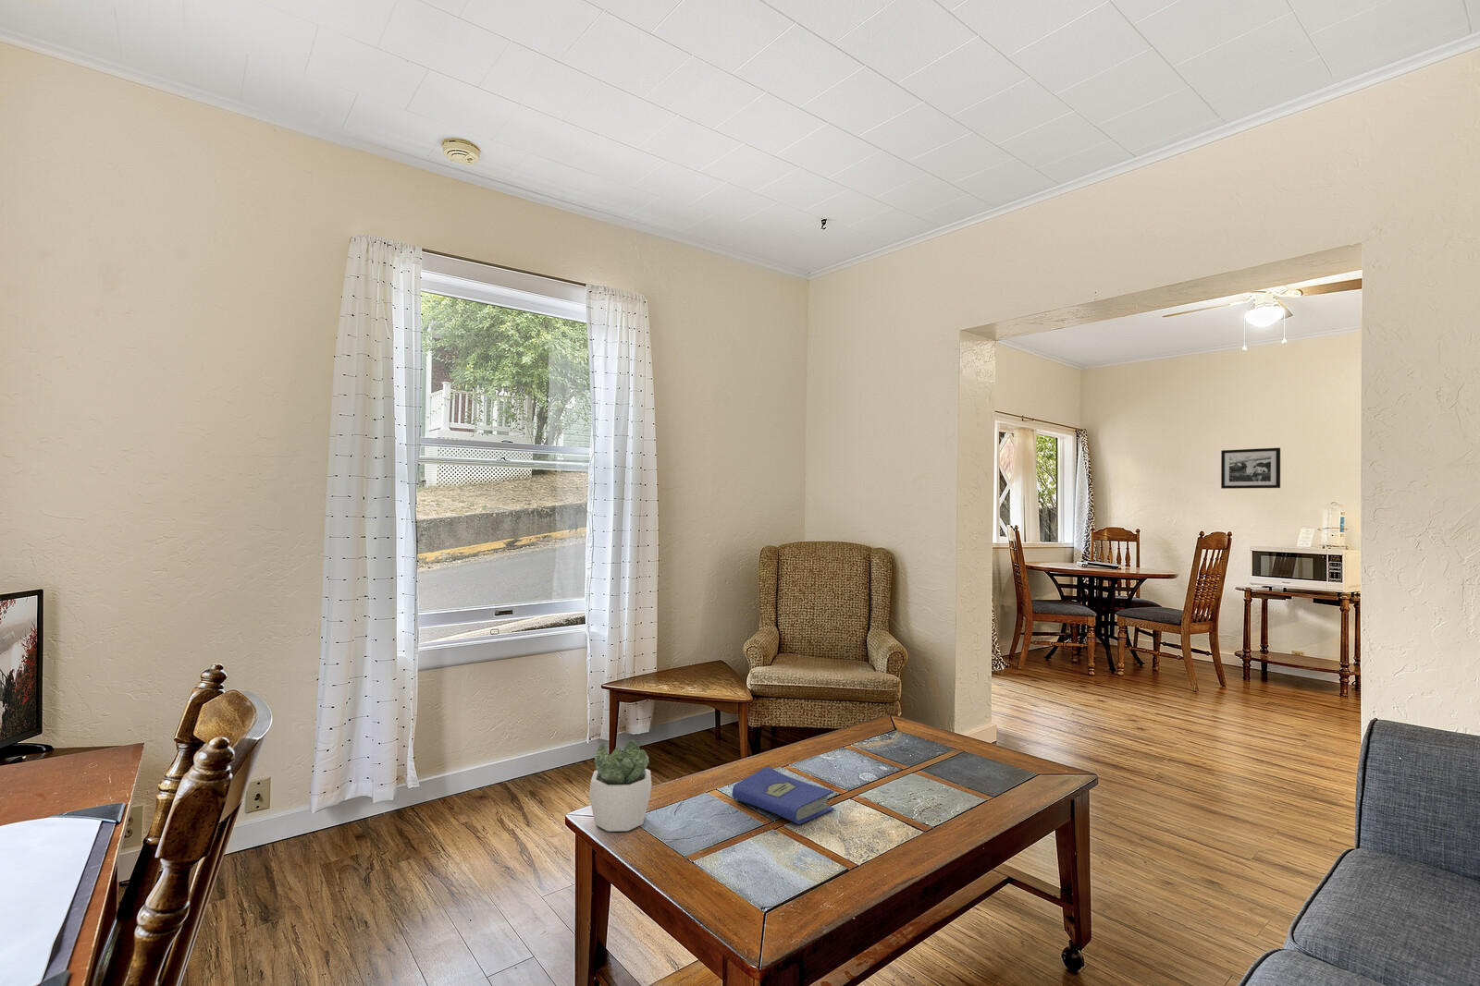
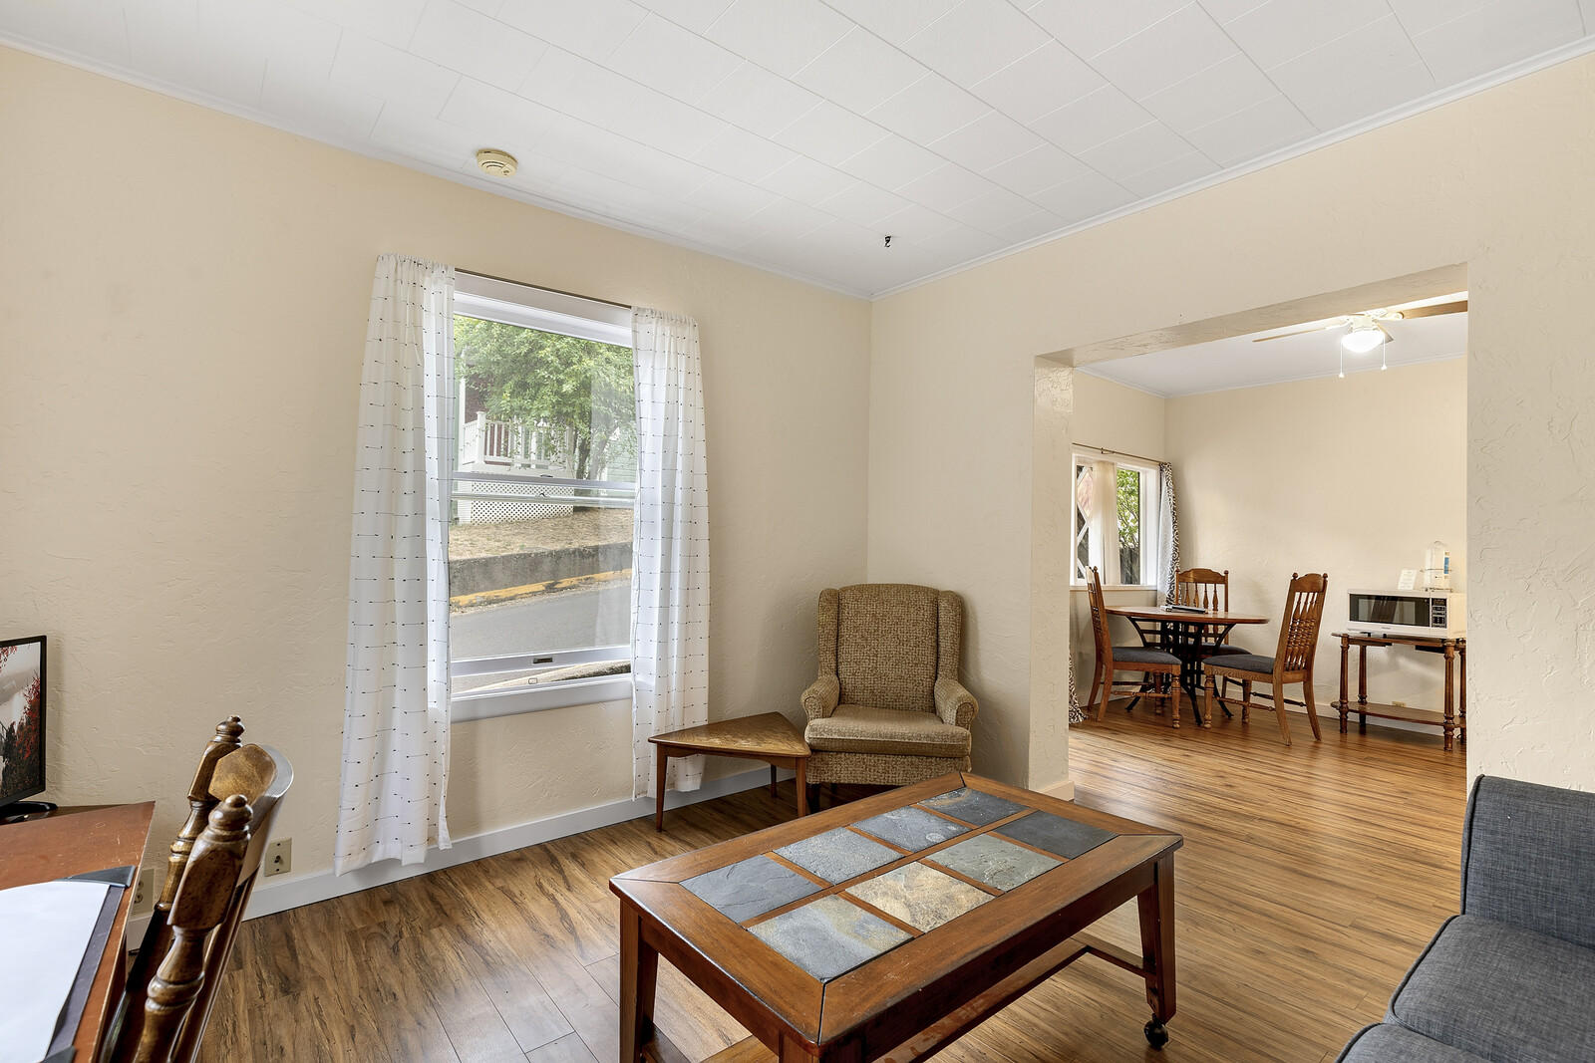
- hardcover book (781, 795)
- picture frame (1250, 469)
- succulent plant (621, 784)
